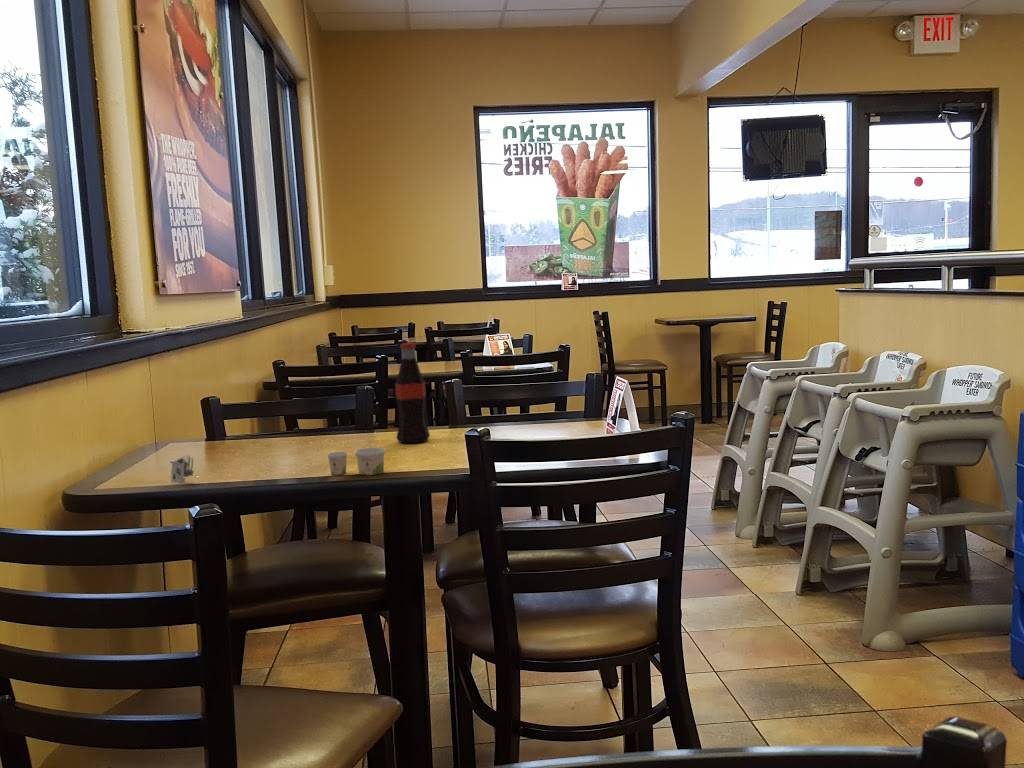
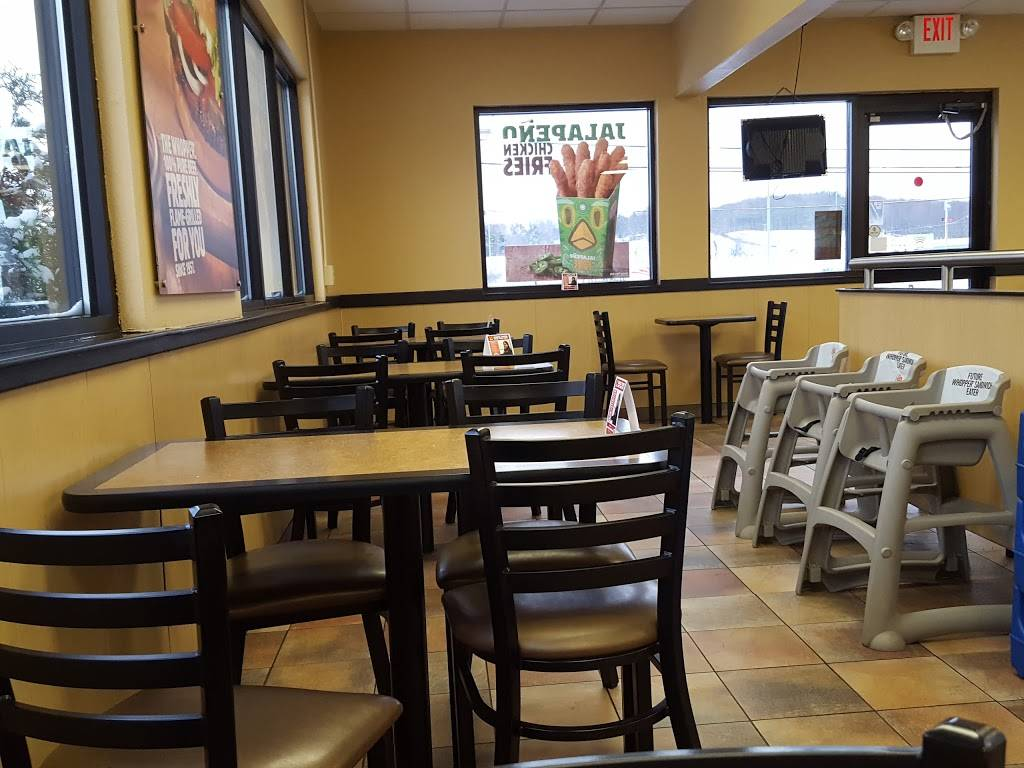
- napkin holder (171, 471)
- bottle (410, 392)
- paper cup (357, 461)
